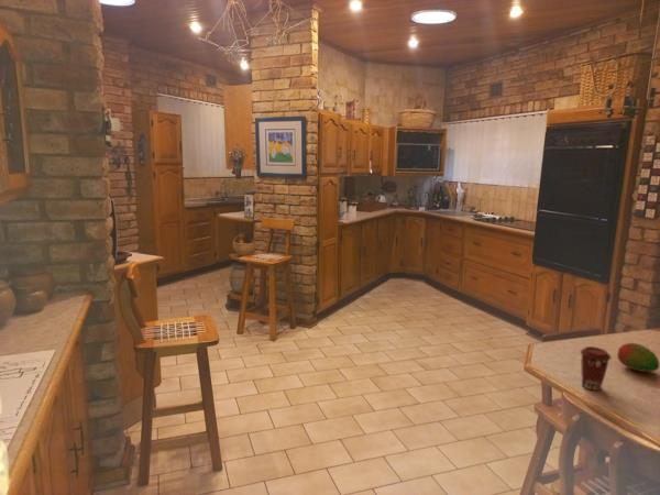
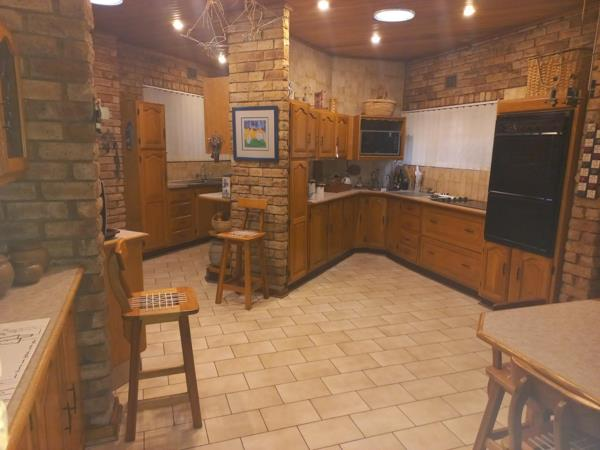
- fruit (638, 356)
- coffee cup (593, 369)
